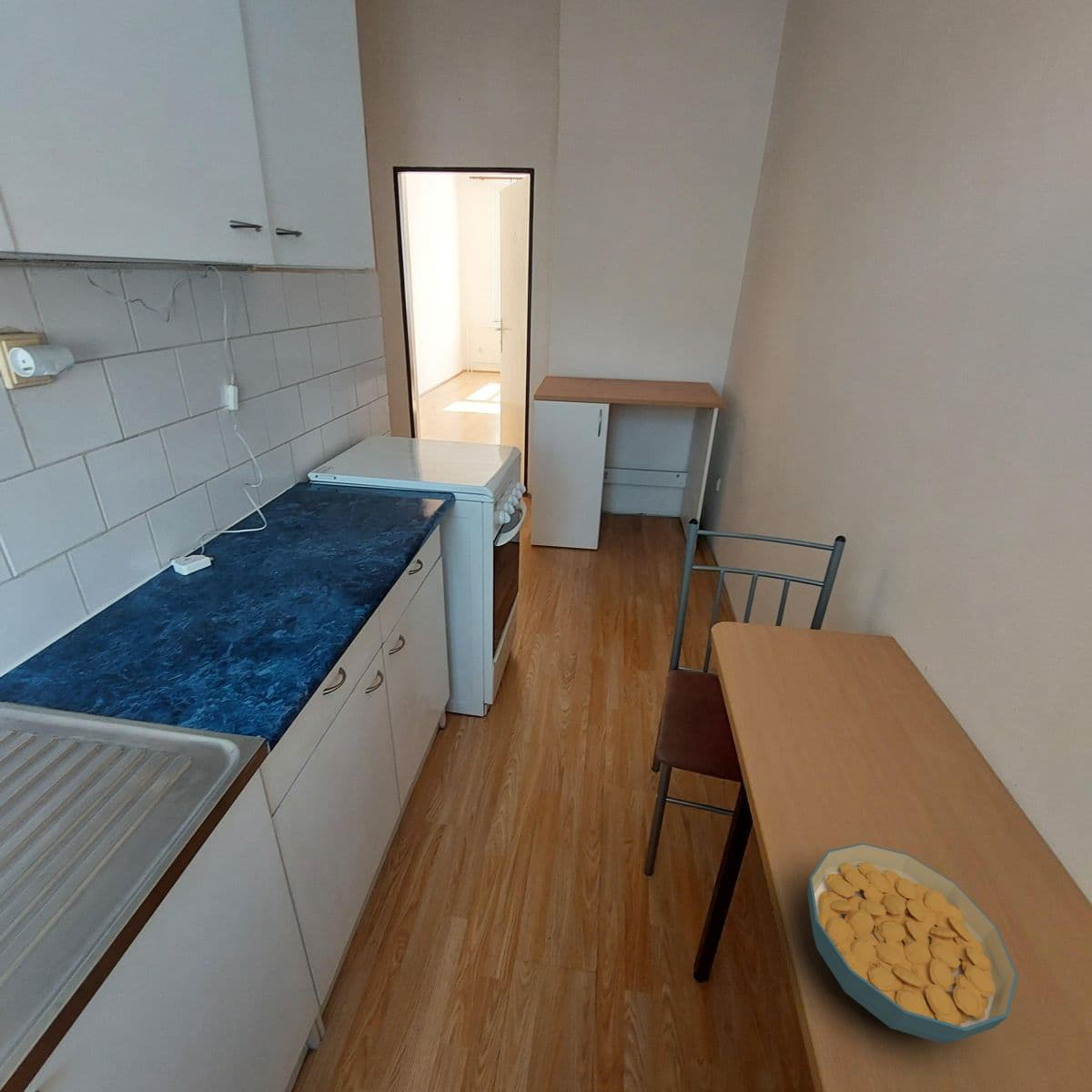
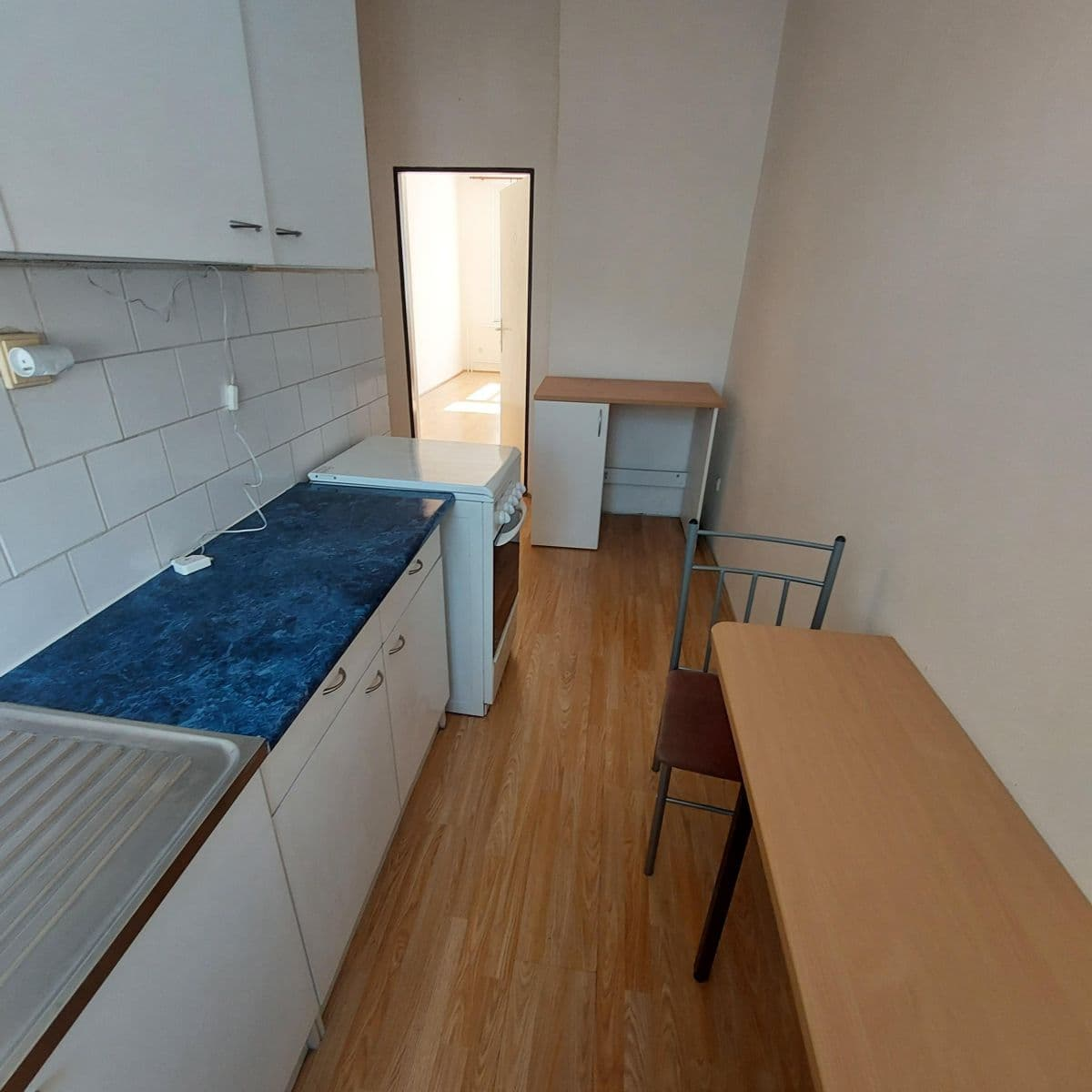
- cereal bowl (893, 950)
